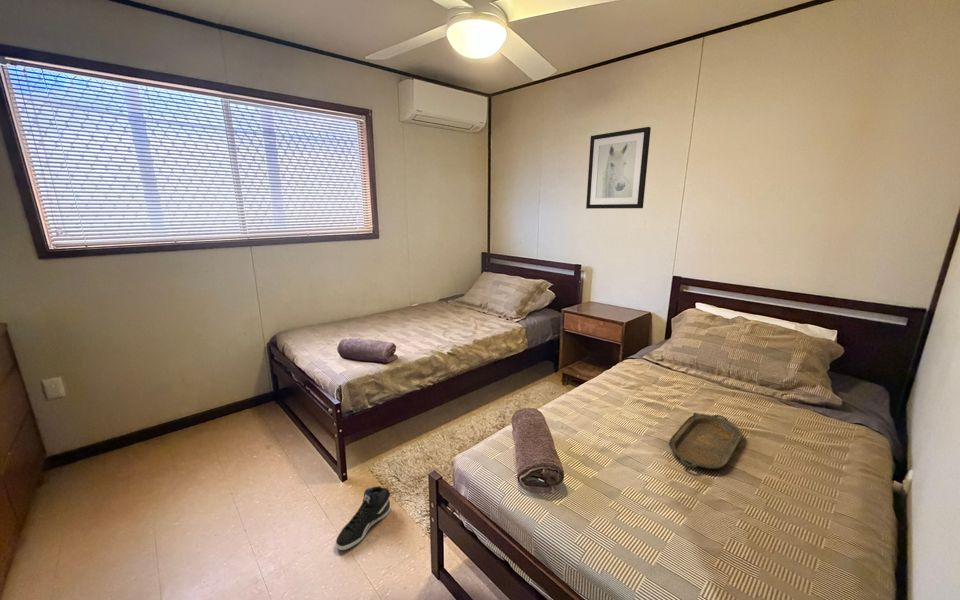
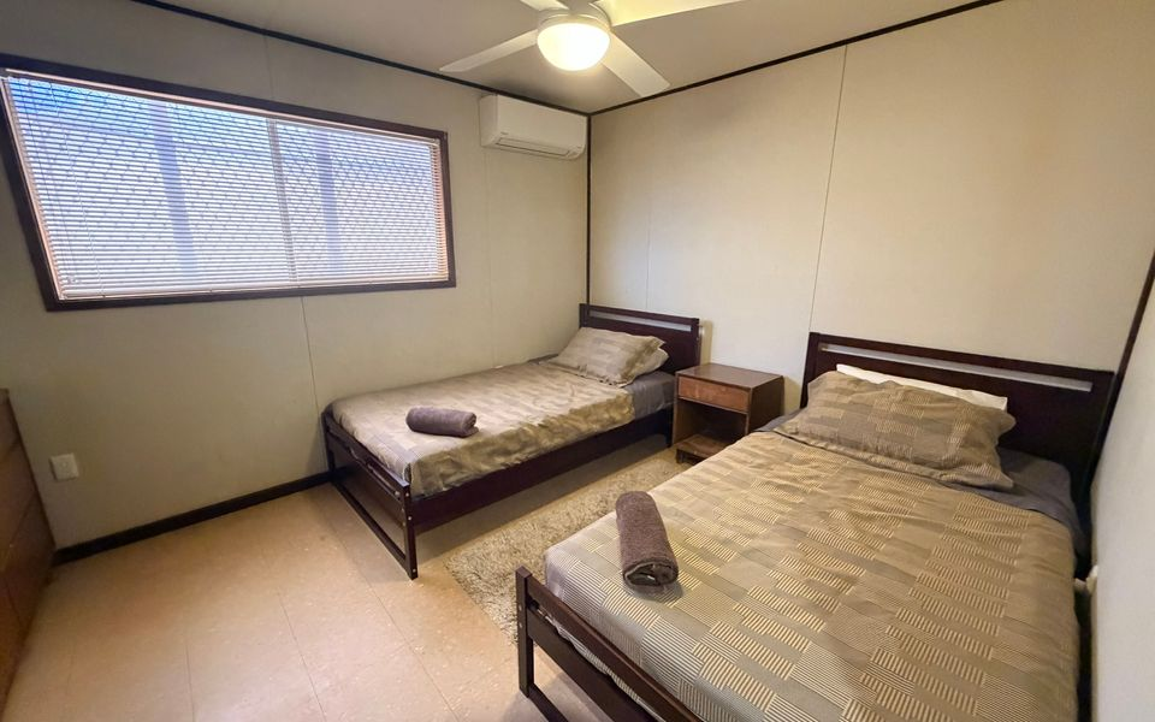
- sneaker (362, 511)
- serving tray (705, 440)
- wall art (616, 171)
